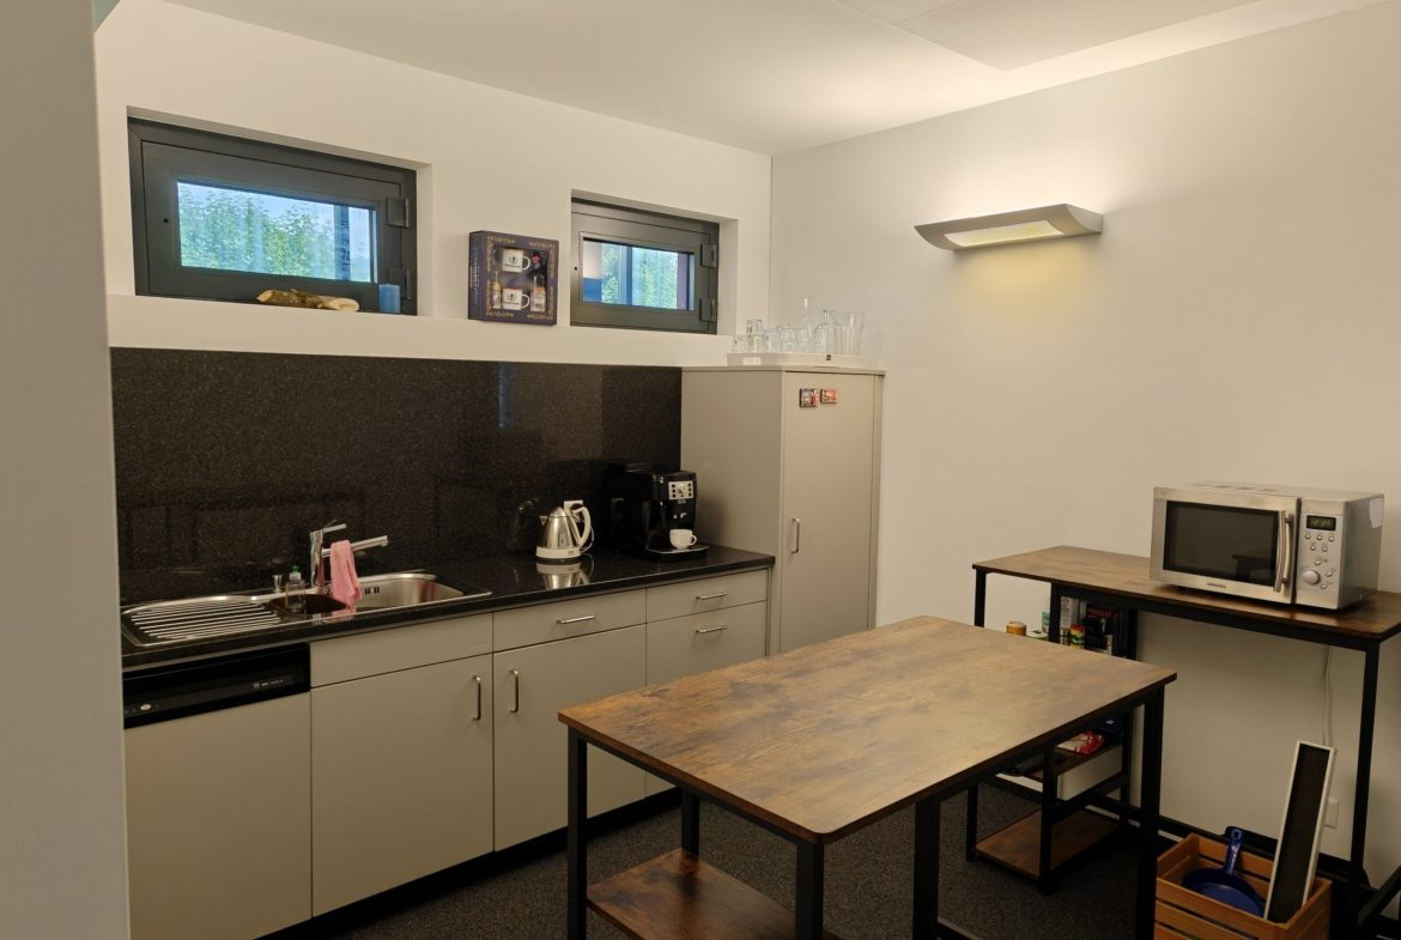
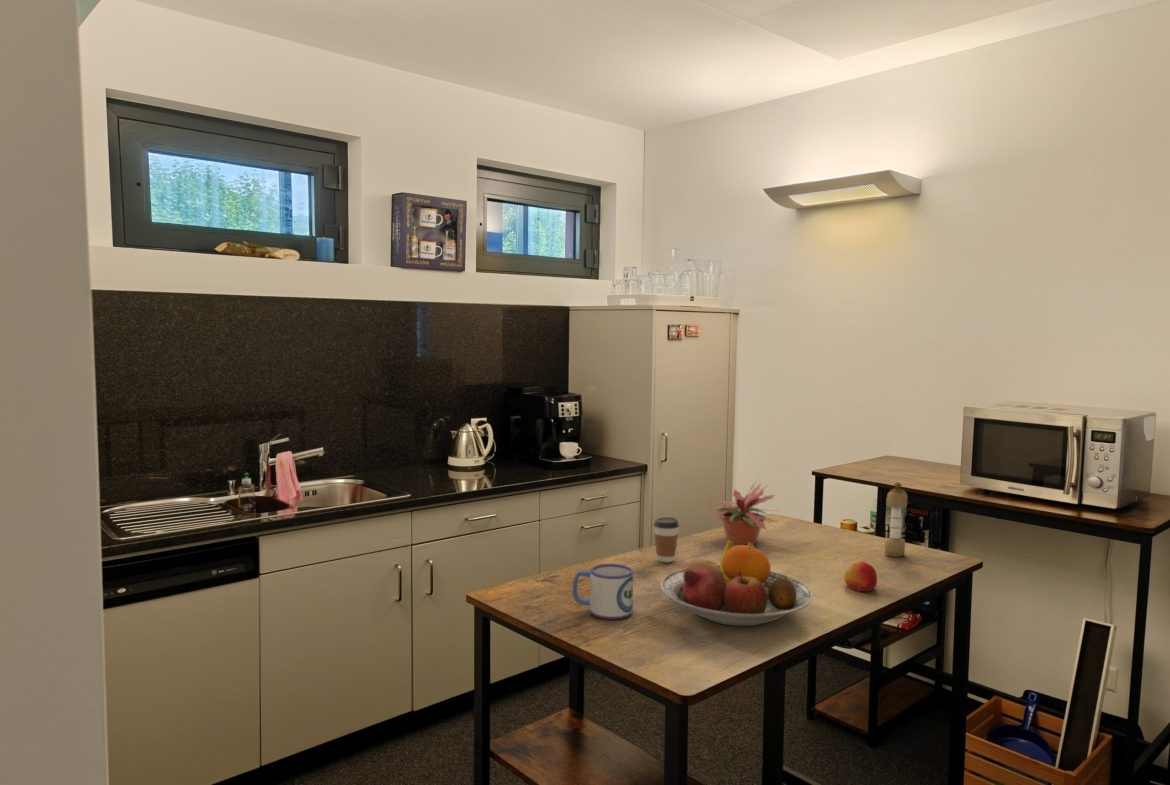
+ coffee cup (665, 539)
+ fruit bowl (735, 581)
+ apple (861, 575)
+ potted plant (743, 508)
+ mug (602, 590)
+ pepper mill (897, 518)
